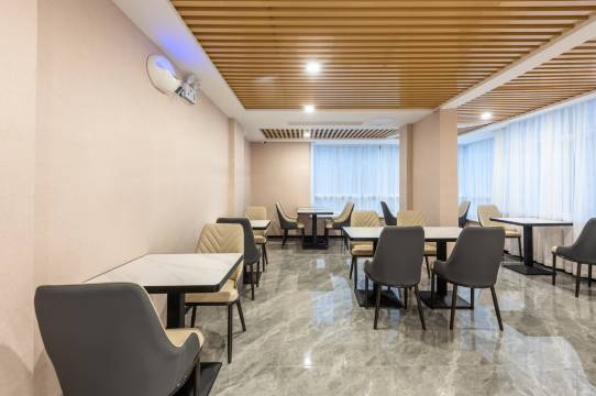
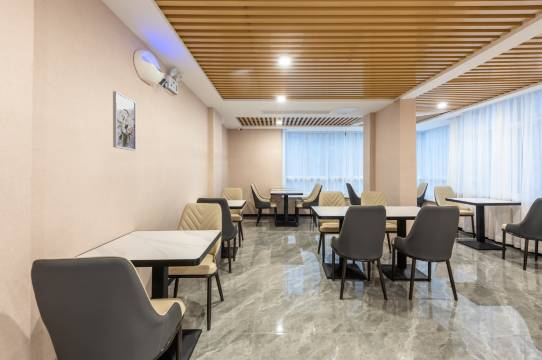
+ wall art (125, 123)
